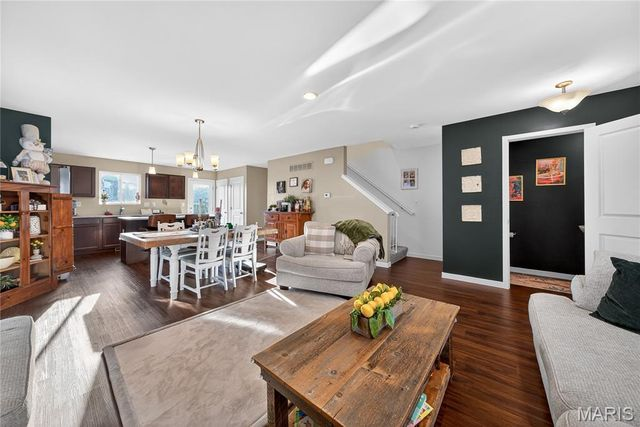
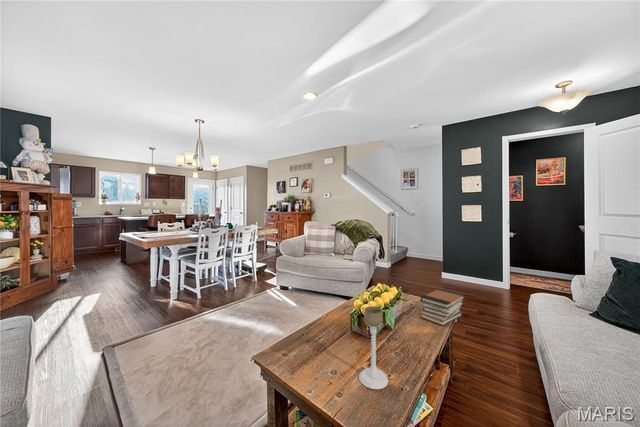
+ candle holder (373, 344)
+ book stack (442, 305)
